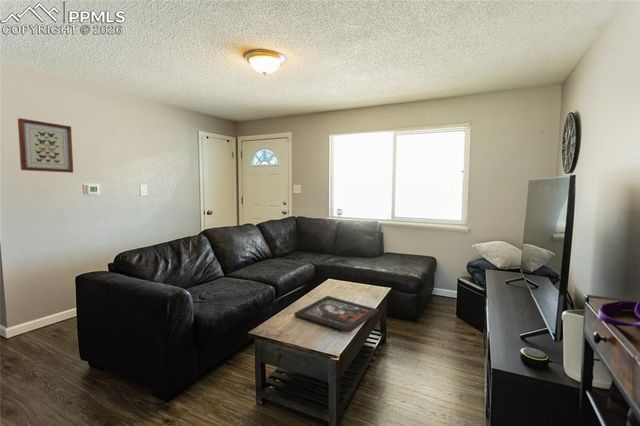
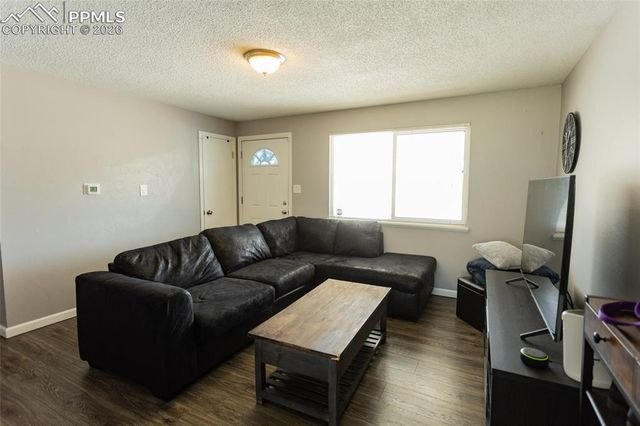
- wall art (47, 147)
- religious icon (336, 312)
